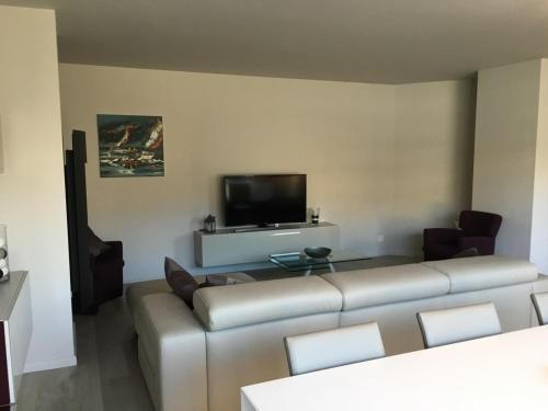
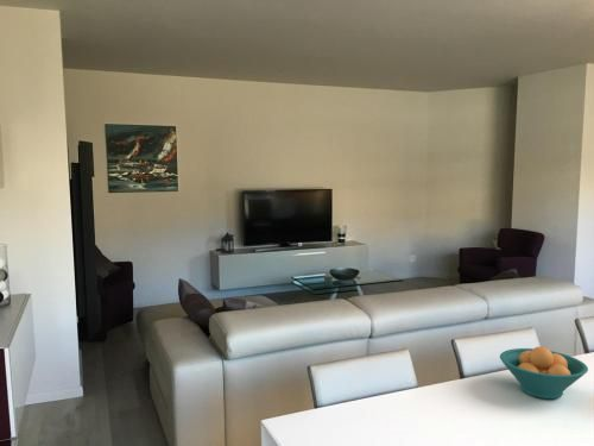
+ fruit bowl (542, 369)
